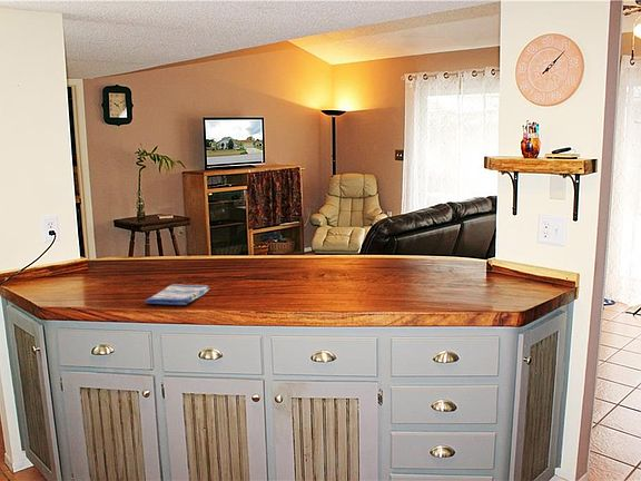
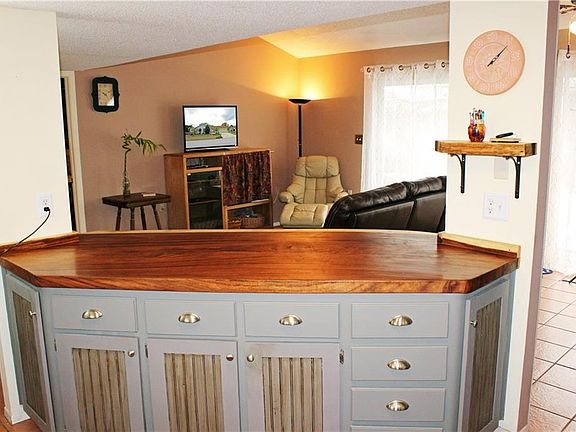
- dish towel (178, 294)
